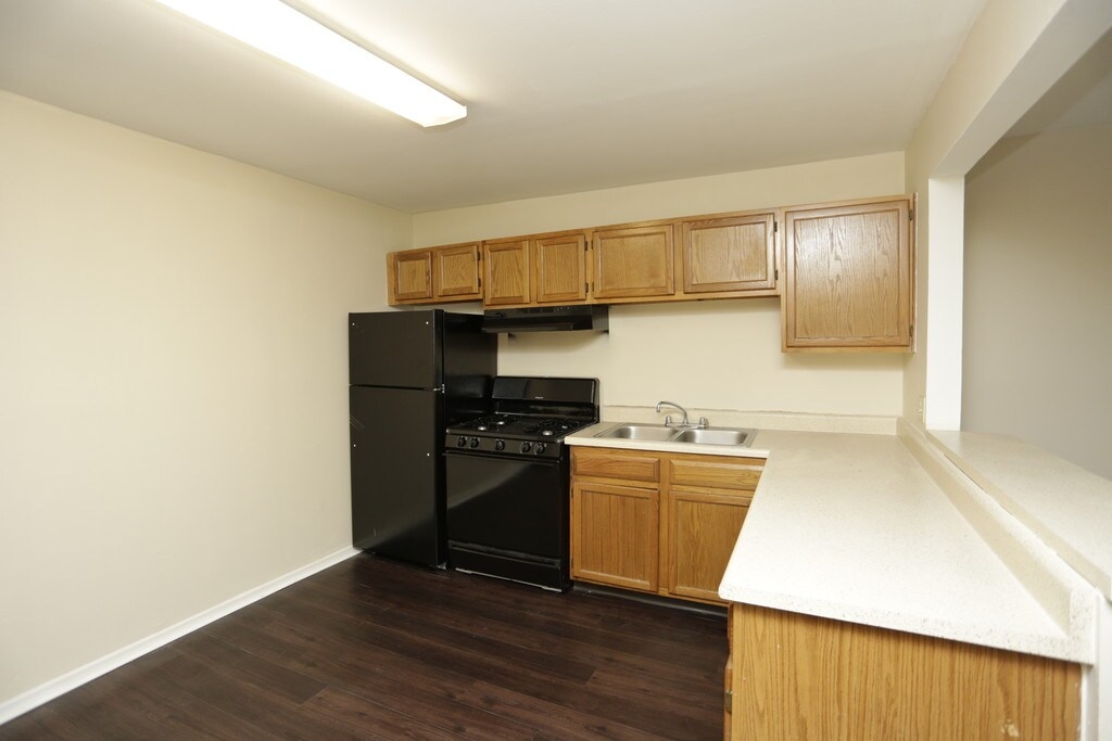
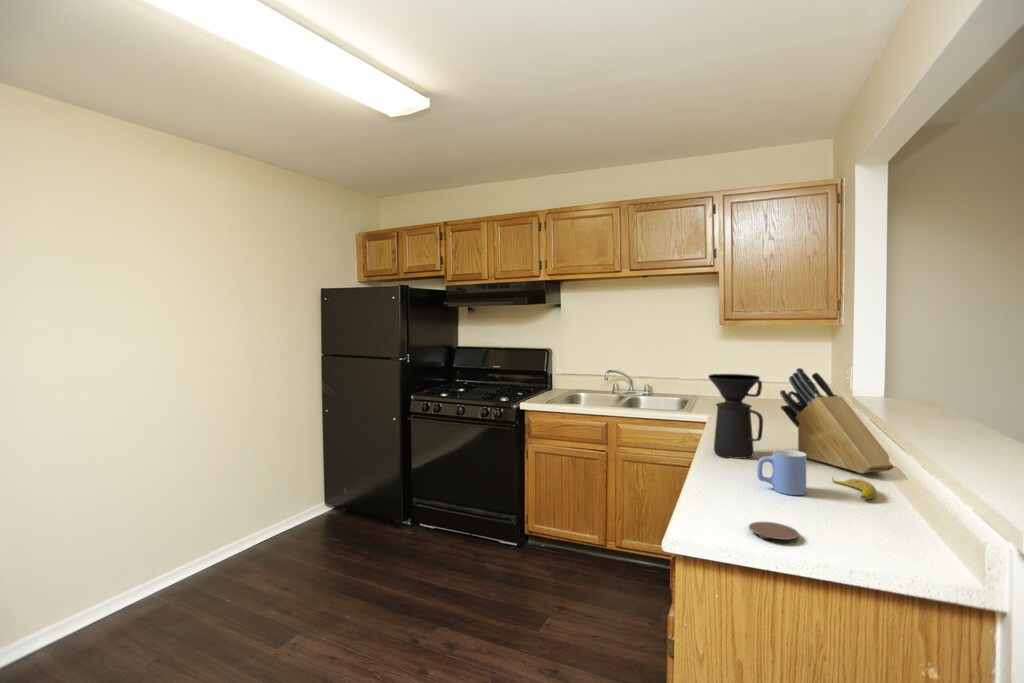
+ coaster (773, 533)
+ coffee maker (733, 415)
+ knife block (831, 415)
+ mug (781, 470)
+ banana (854, 486)
